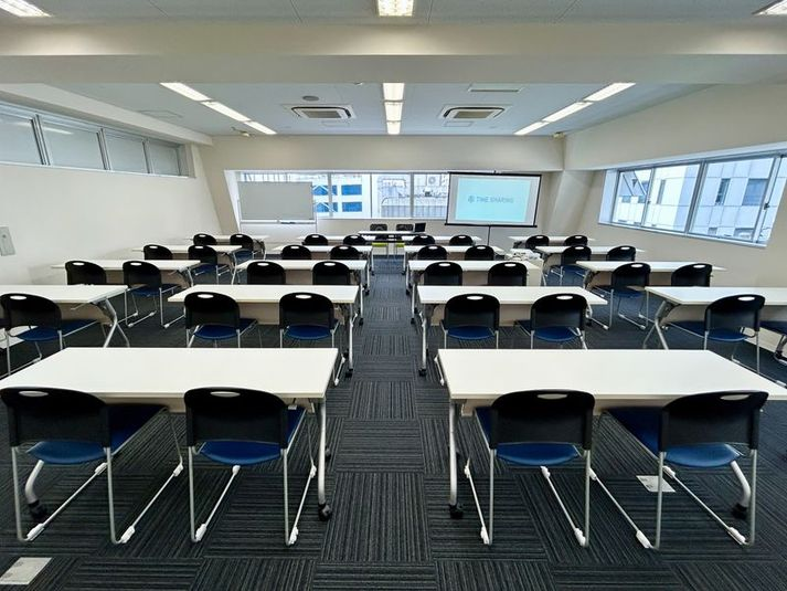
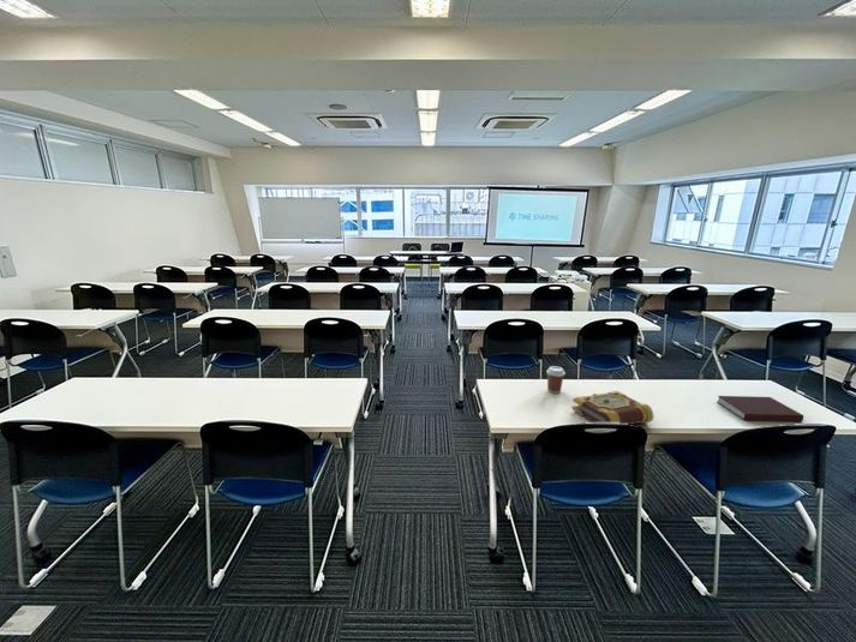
+ book (613, 408)
+ coffee cup (555, 379)
+ notebook (758, 408)
